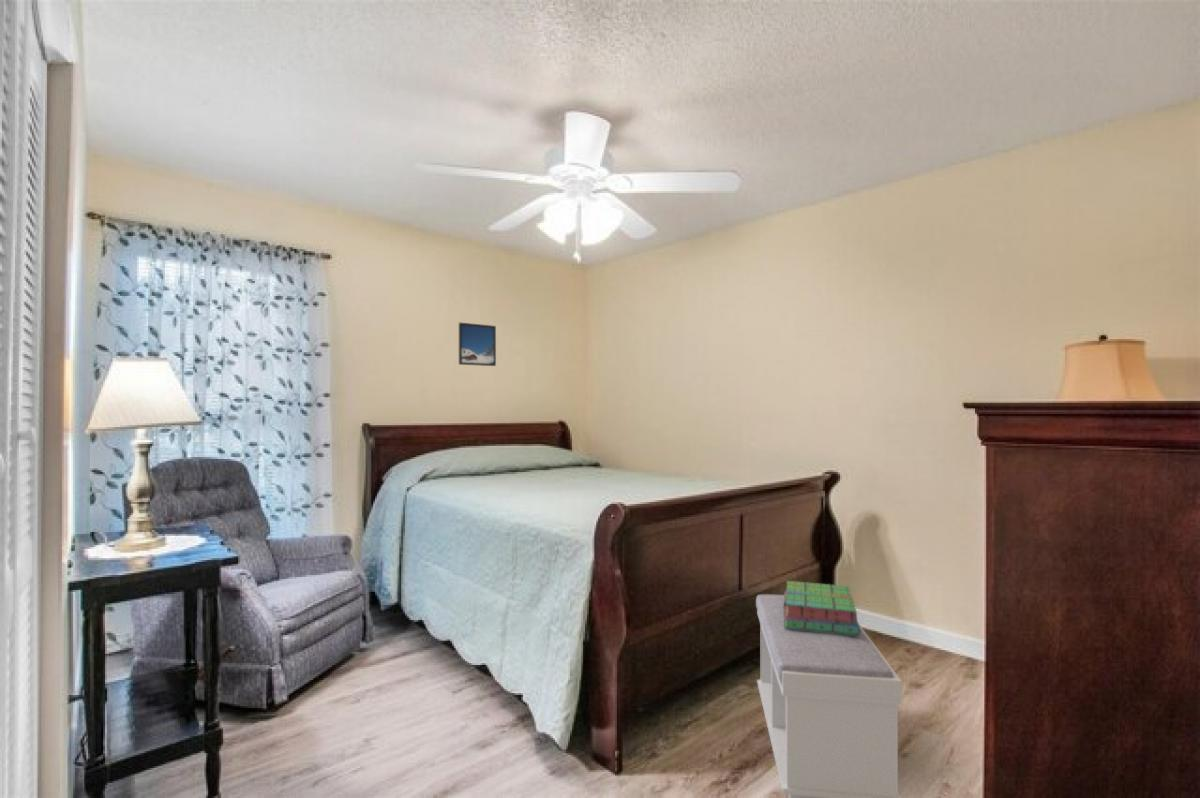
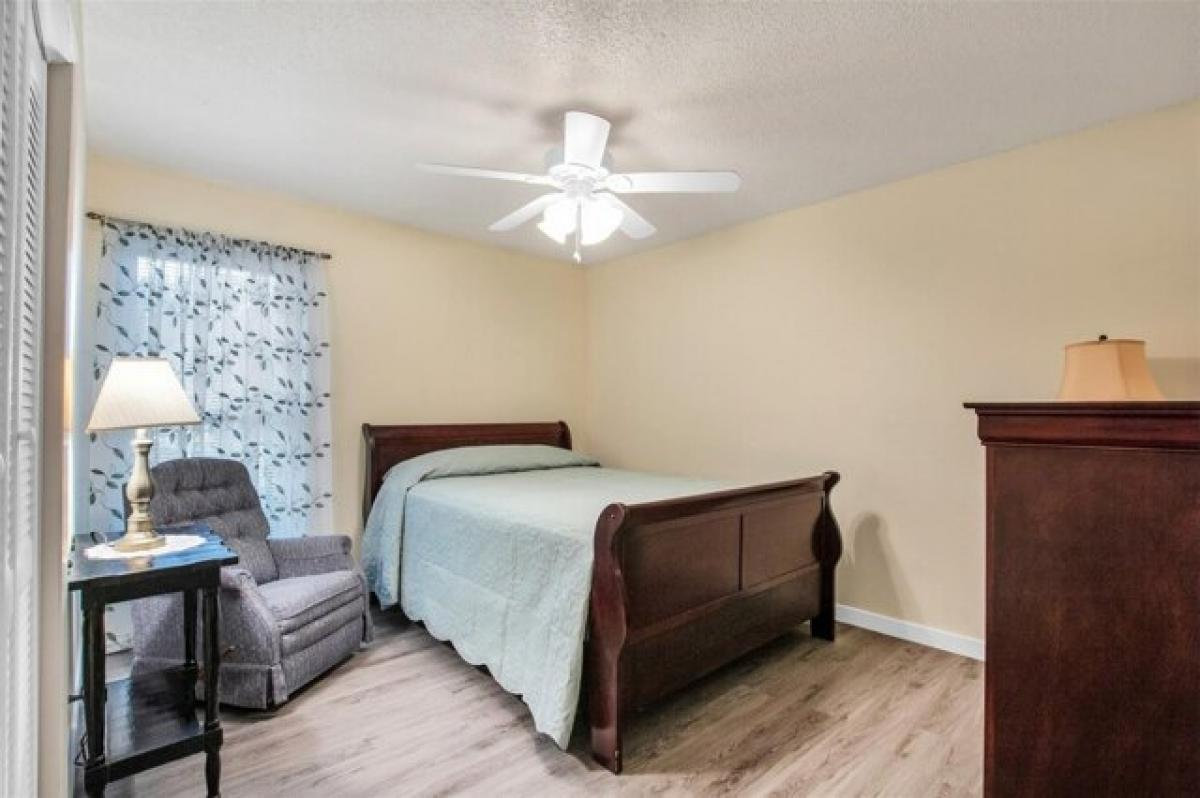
- bench (815, 685)
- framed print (477, 344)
- stack of books (819, 605)
